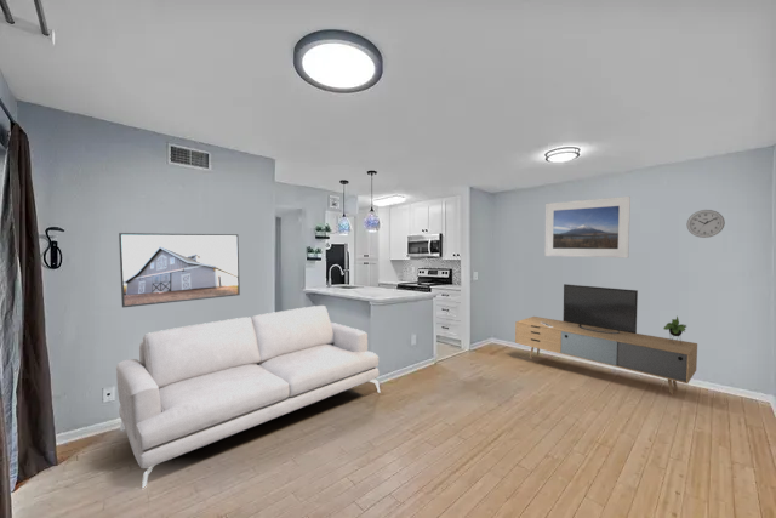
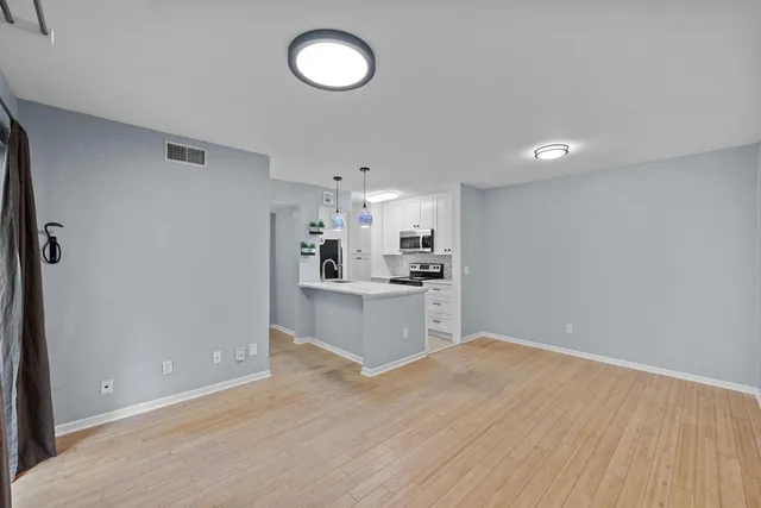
- sofa (263, 365)
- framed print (583, 228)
- media console (595, 329)
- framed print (186, 267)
- wall clock (704, 223)
